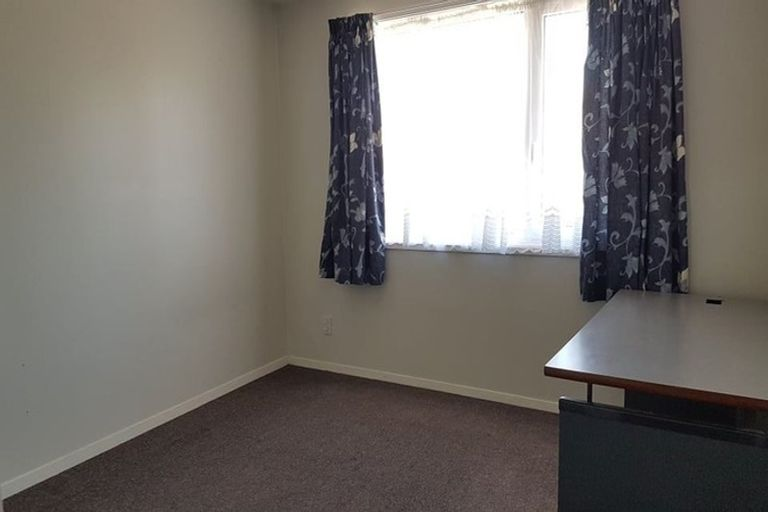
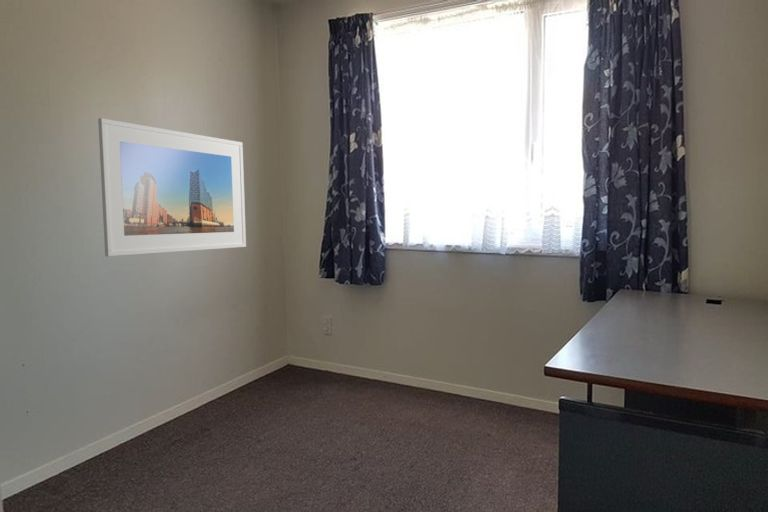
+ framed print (182, 191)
